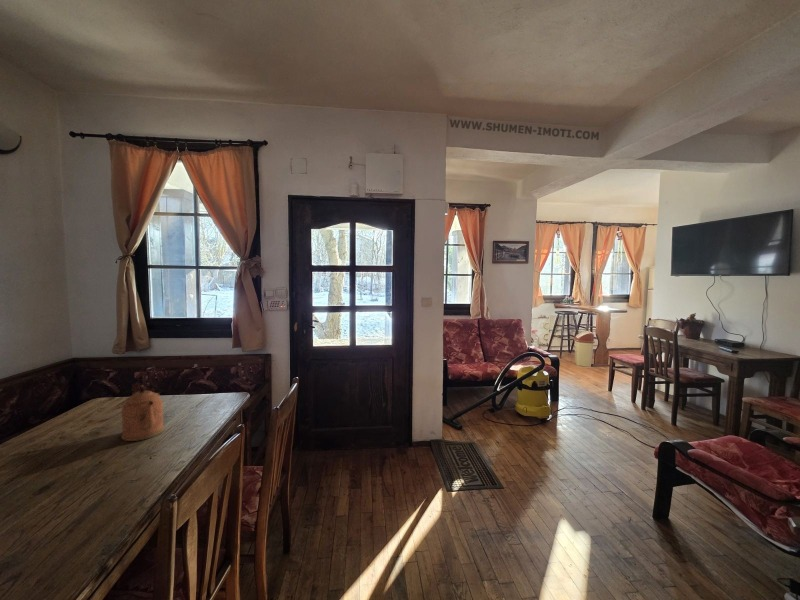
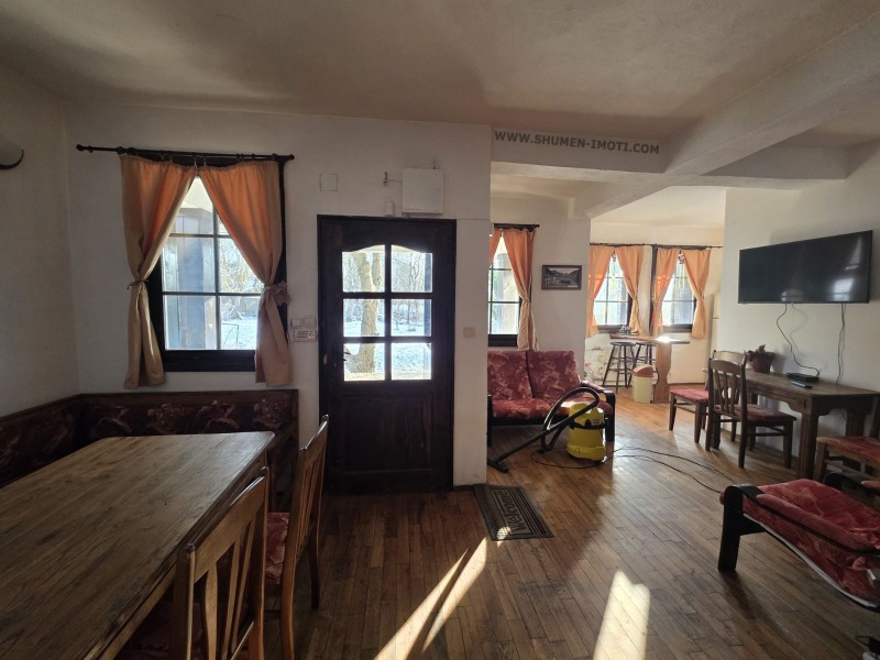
- coffeepot (142, 409)
